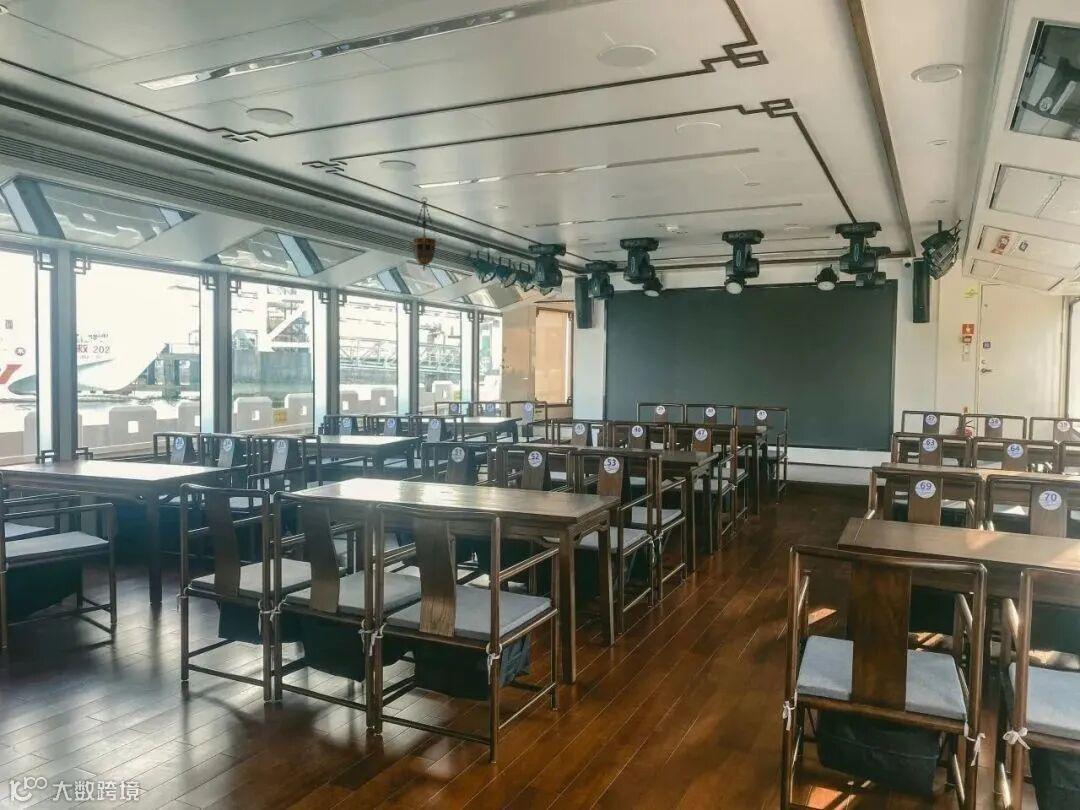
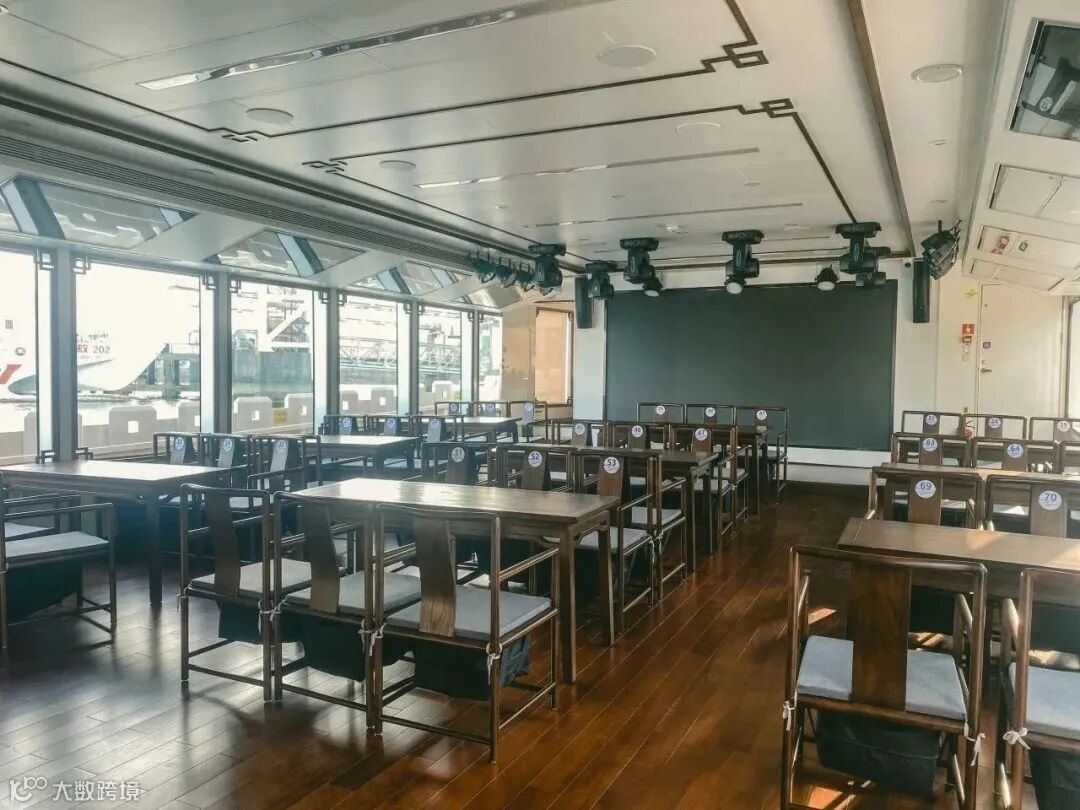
- hanging lantern (424, 234)
